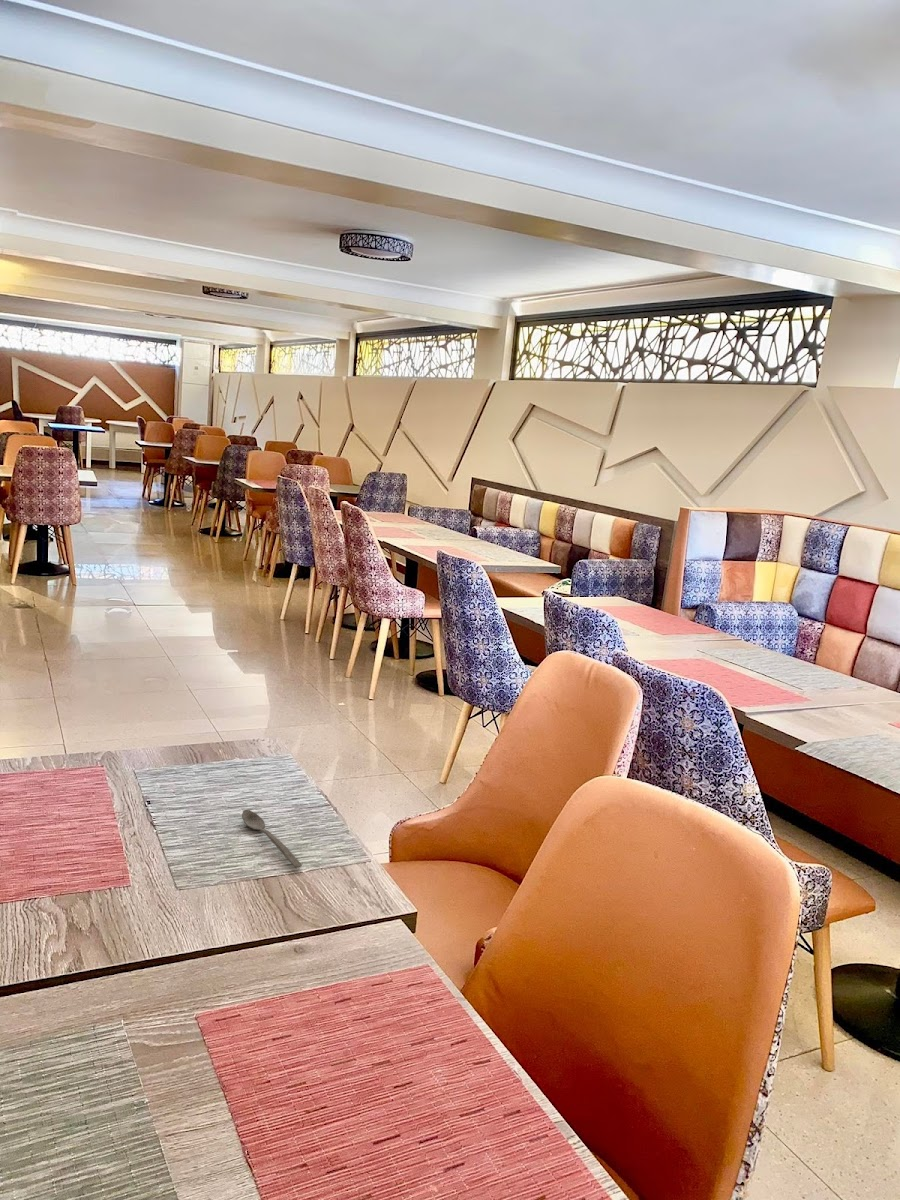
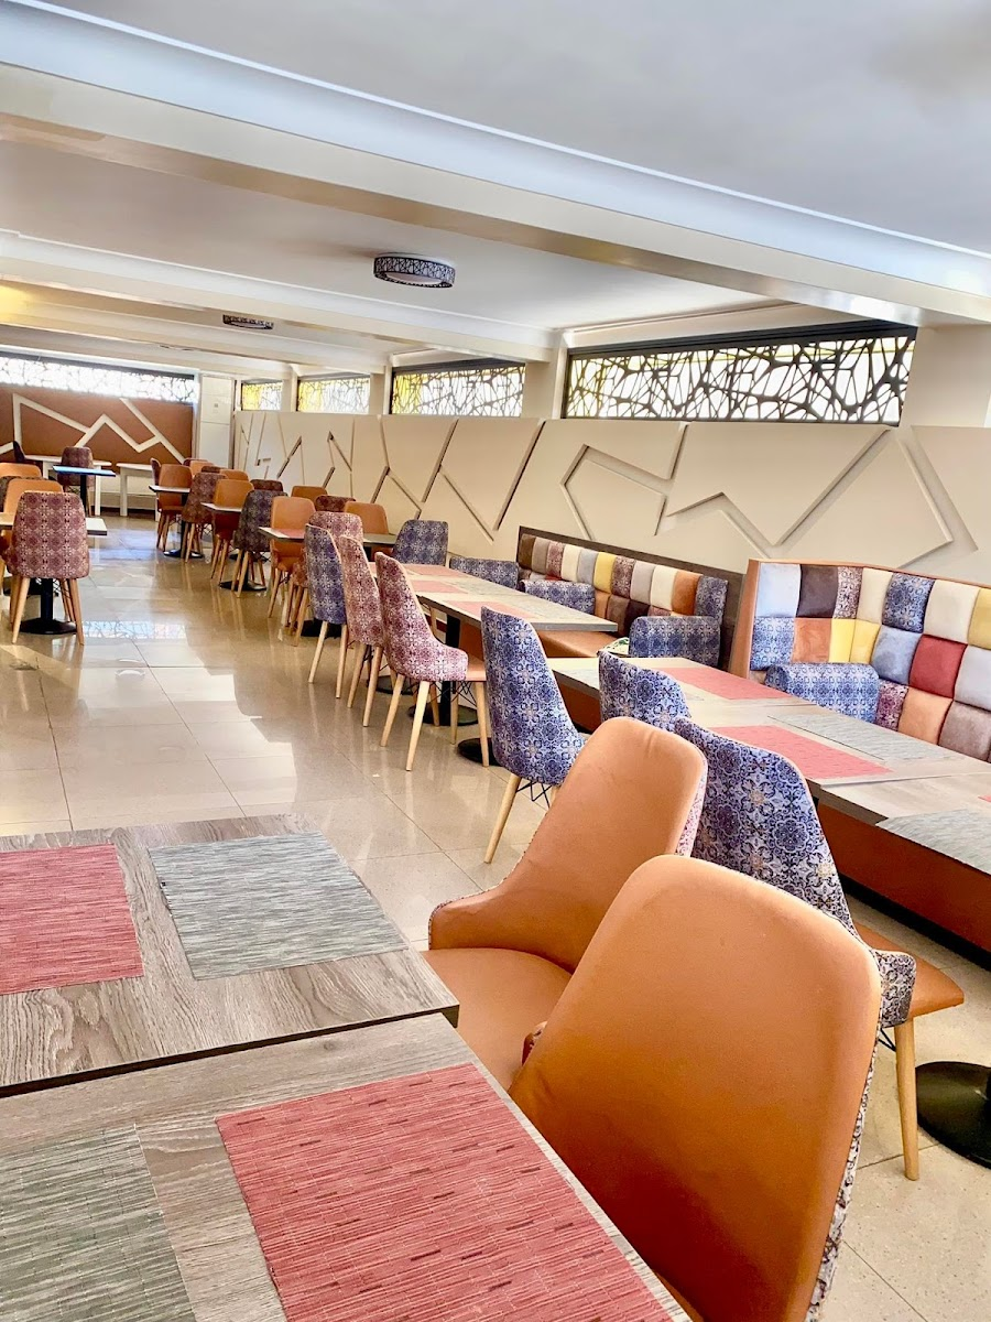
- spoon (270, 837)
